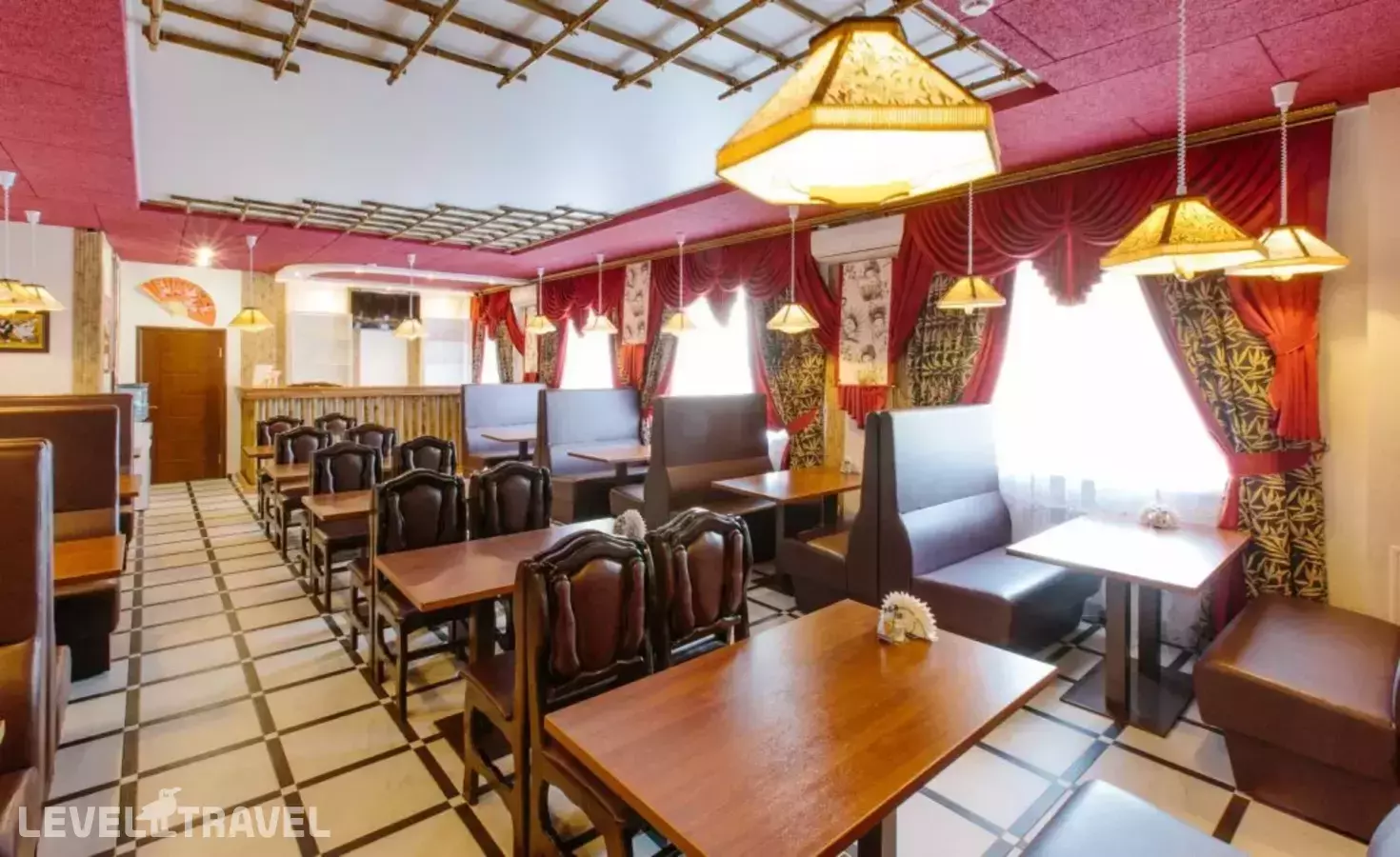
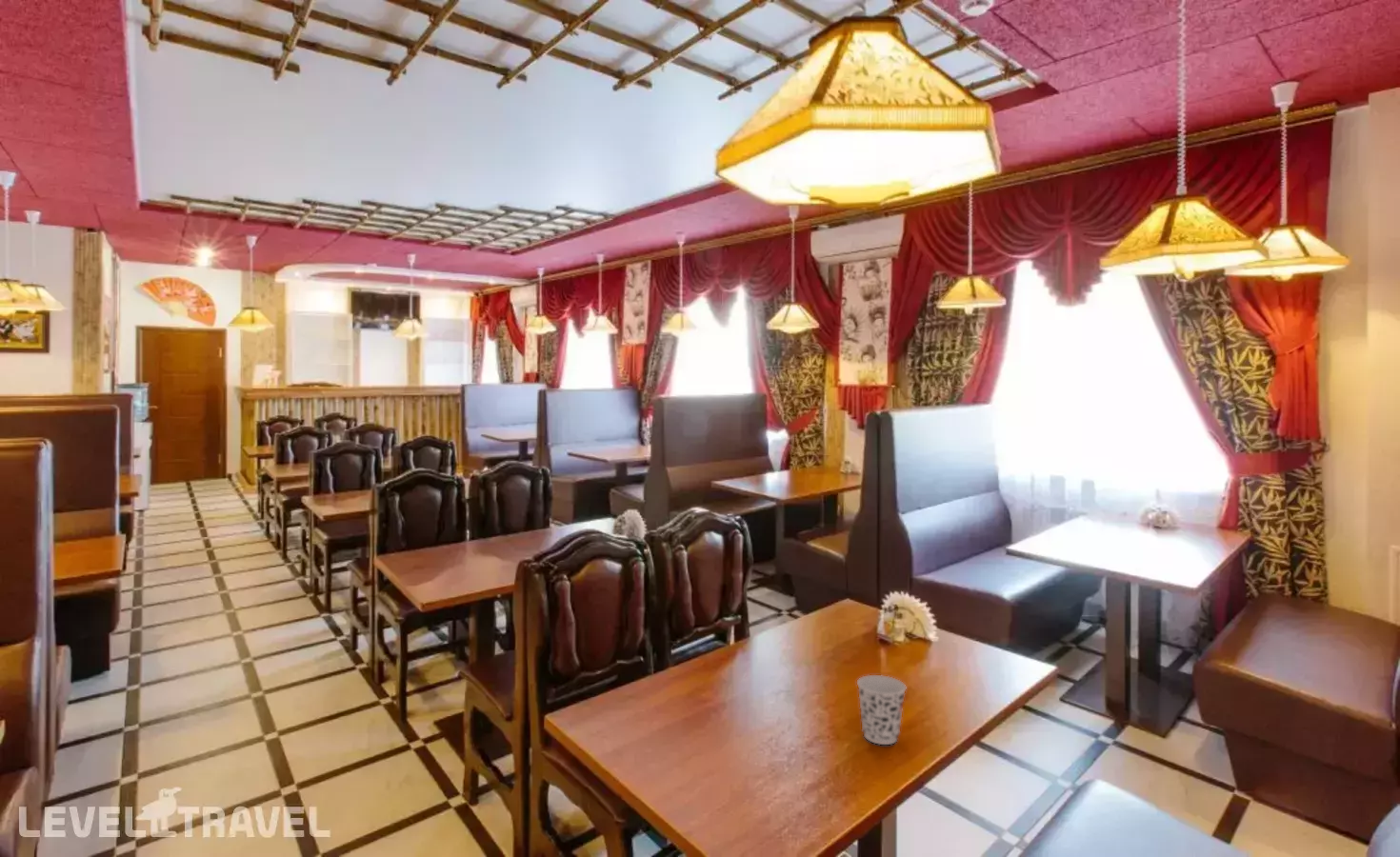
+ cup (881, 710)
